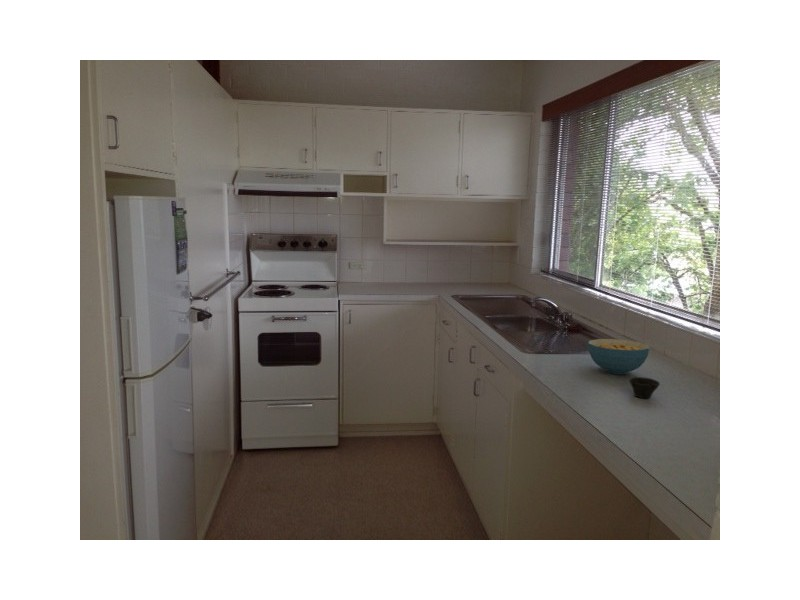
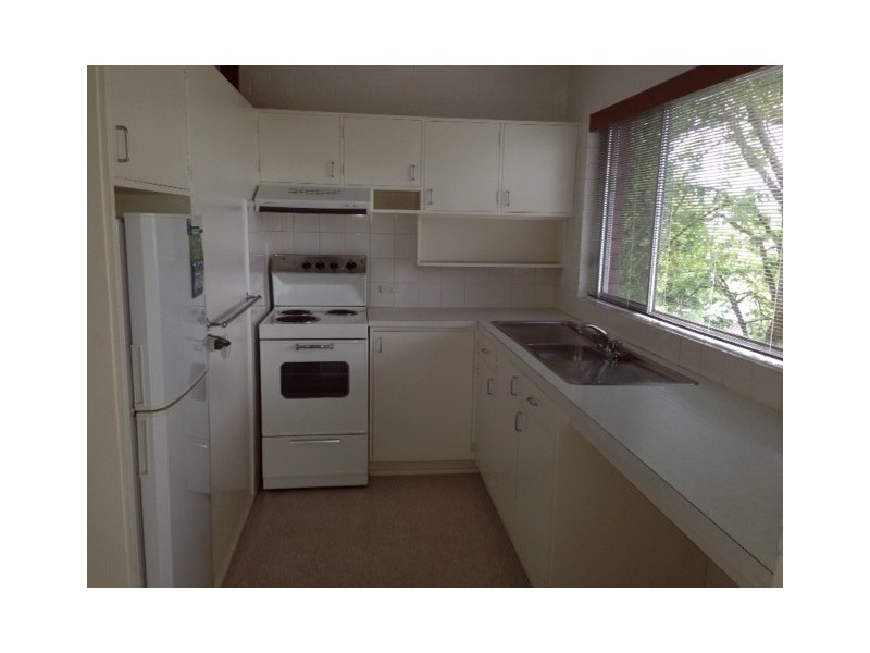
- cup (645, 388)
- cereal bowl (617, 358)
